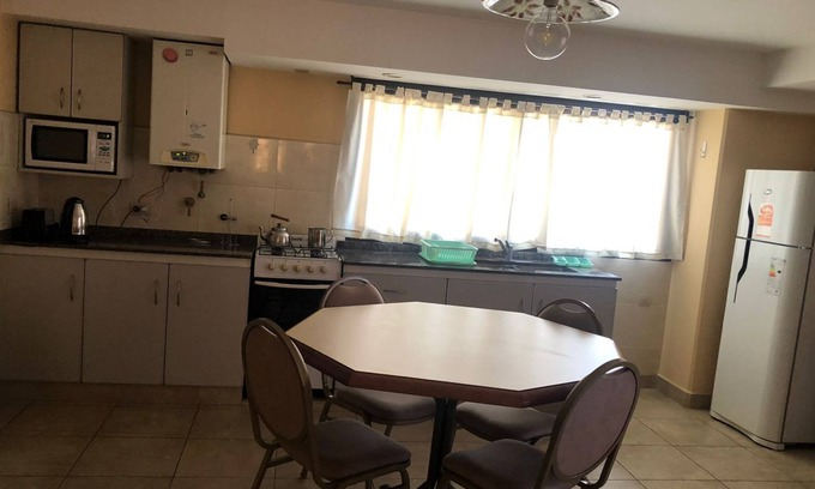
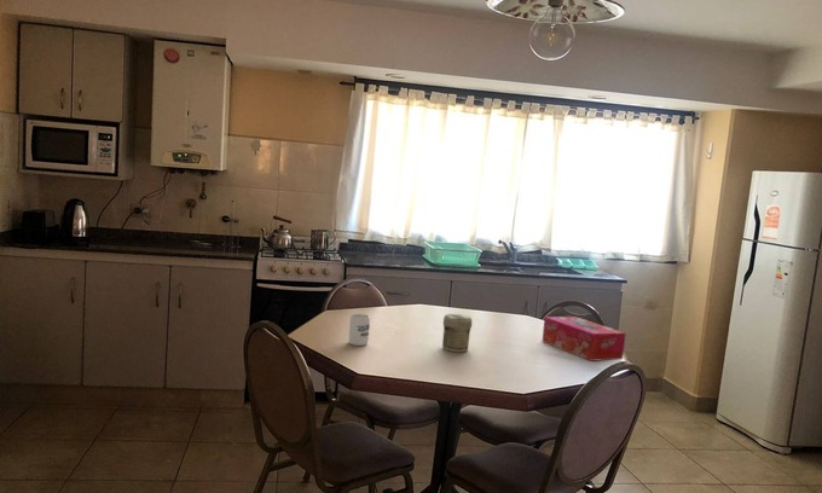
+ tissue box (581, 337)
+ jar (456, 332)
+ cup (359, 329)
